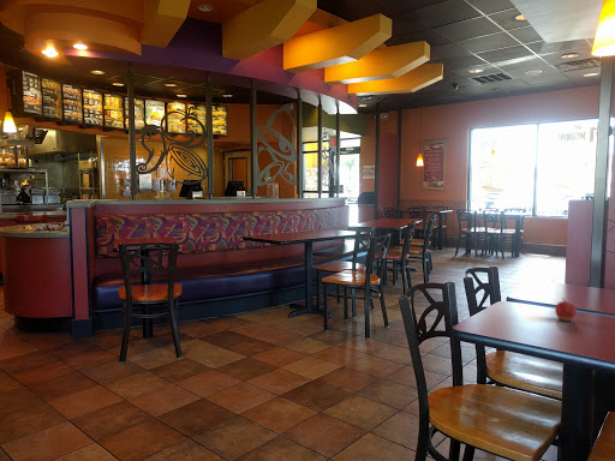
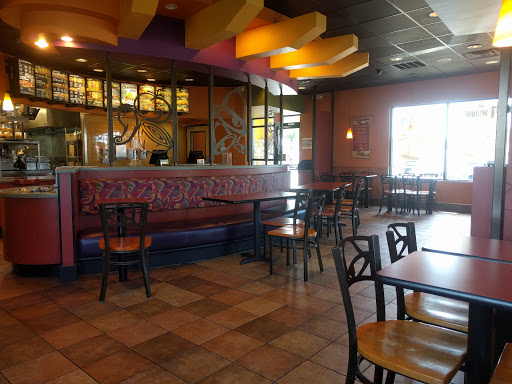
- apple (565, 309)
